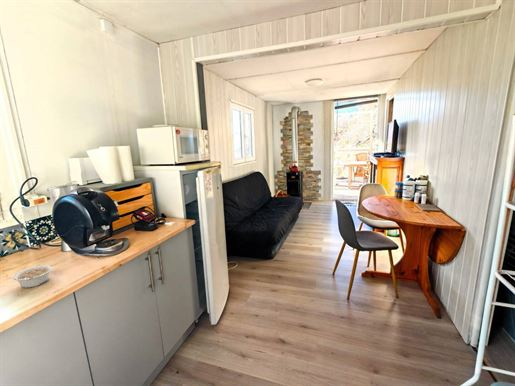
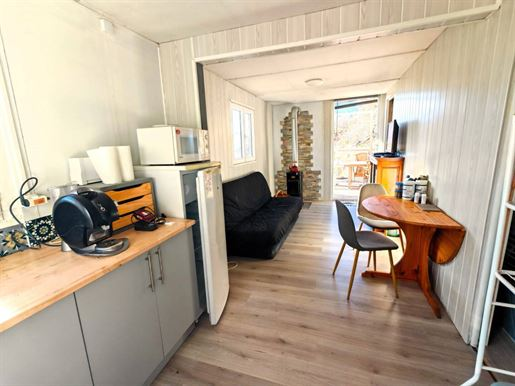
- legume (34, 276)
